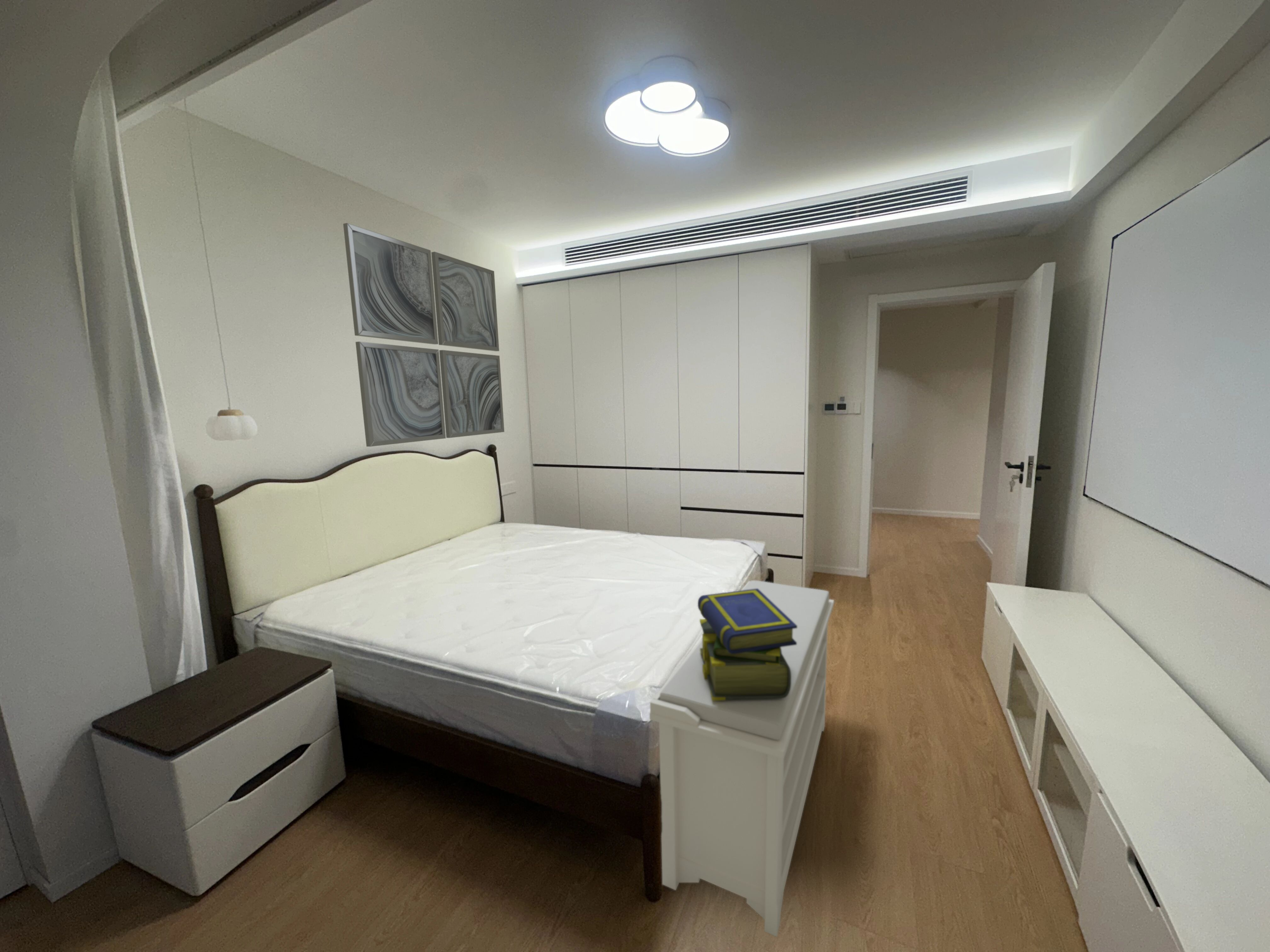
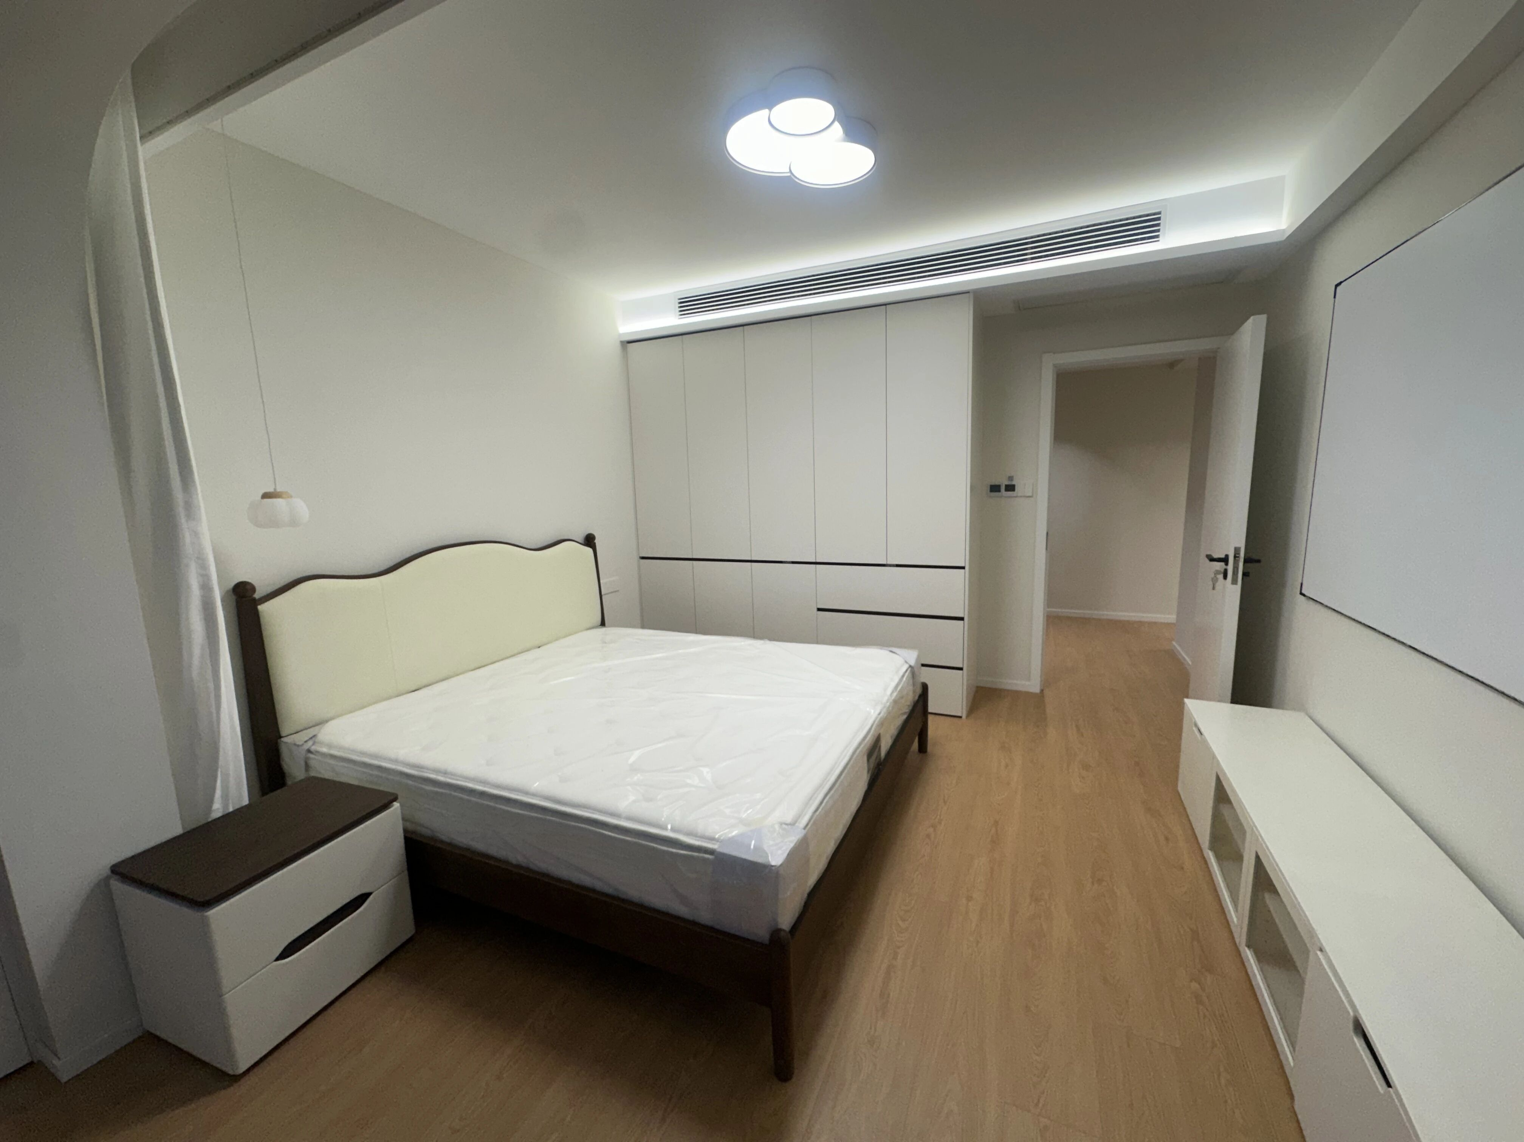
- bench (760, 712)
- wall art (439, 345)
- stack of books (745, 641)
